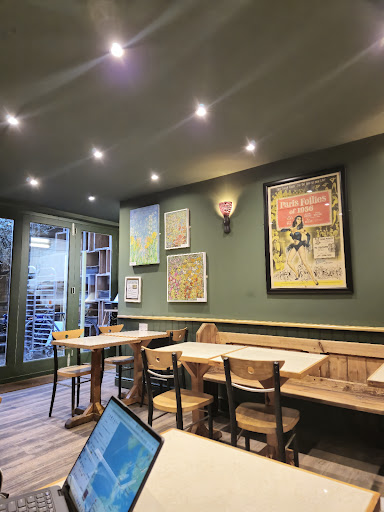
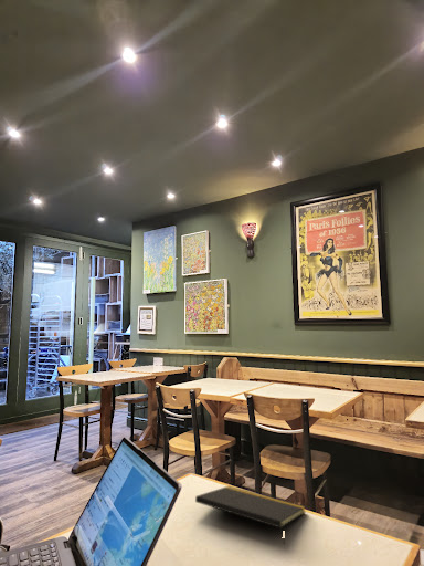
+ notepad (251, 504)
